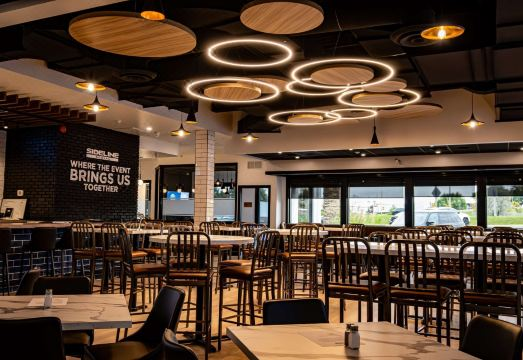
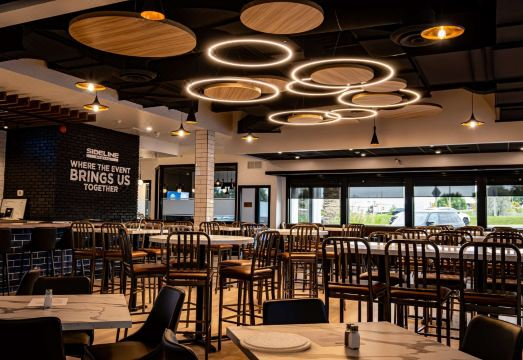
+ plate (275, 341)
